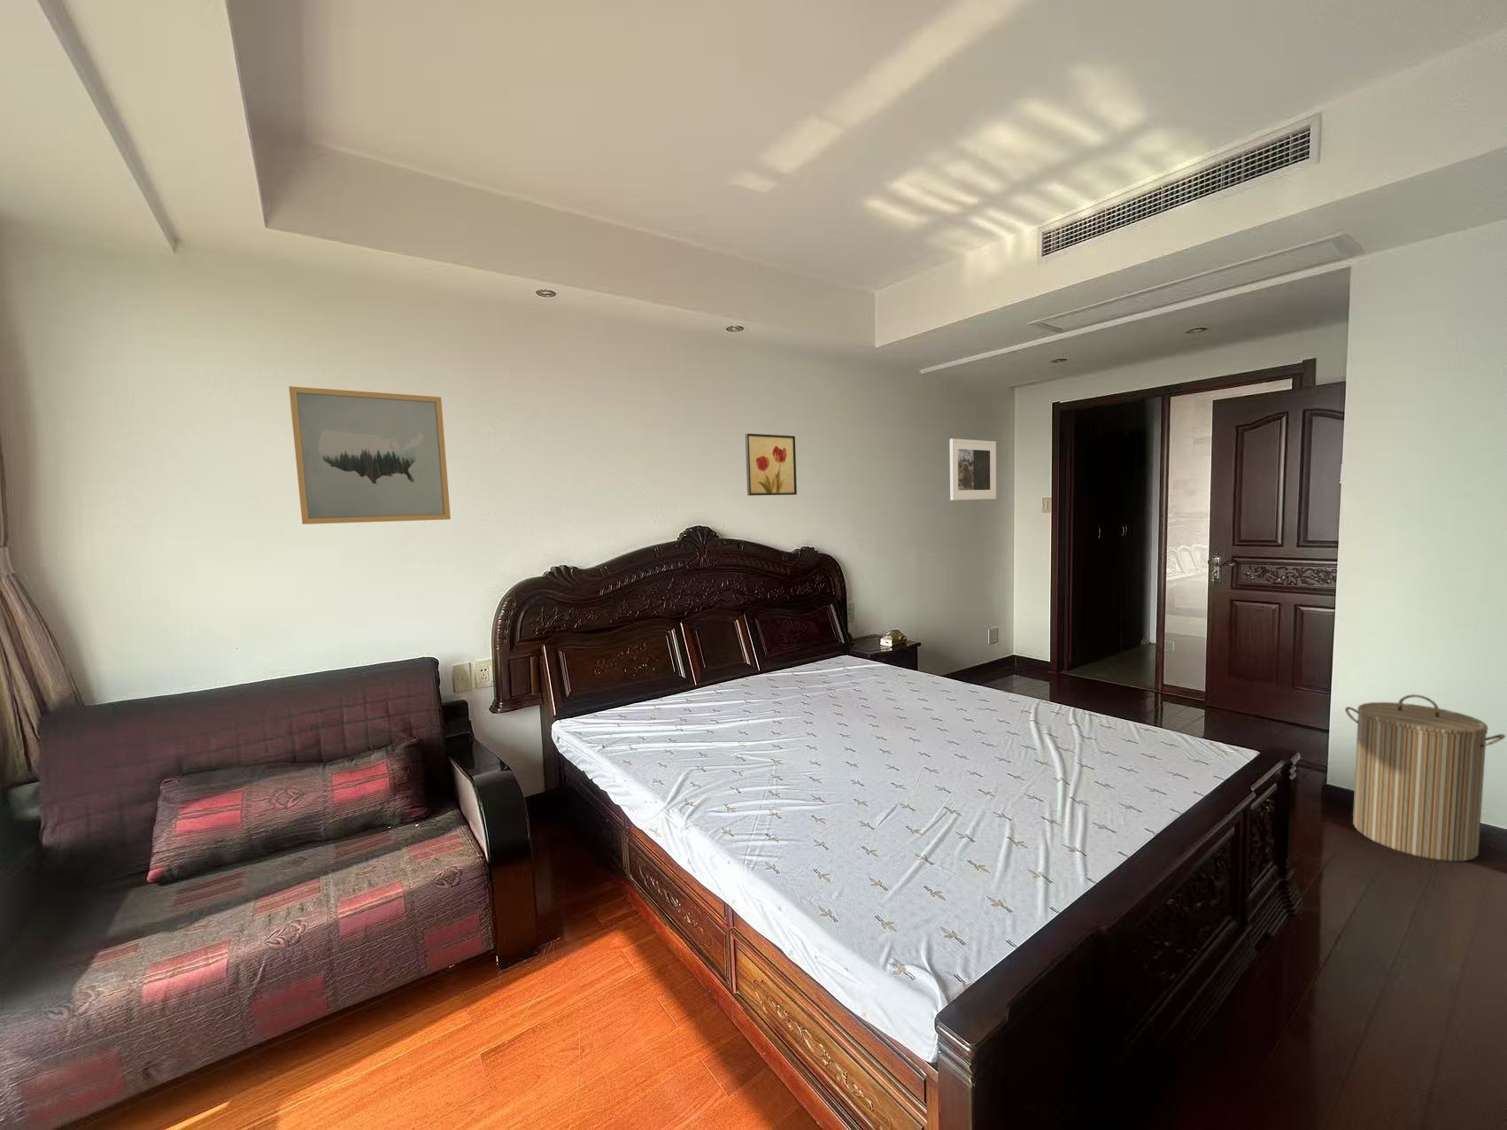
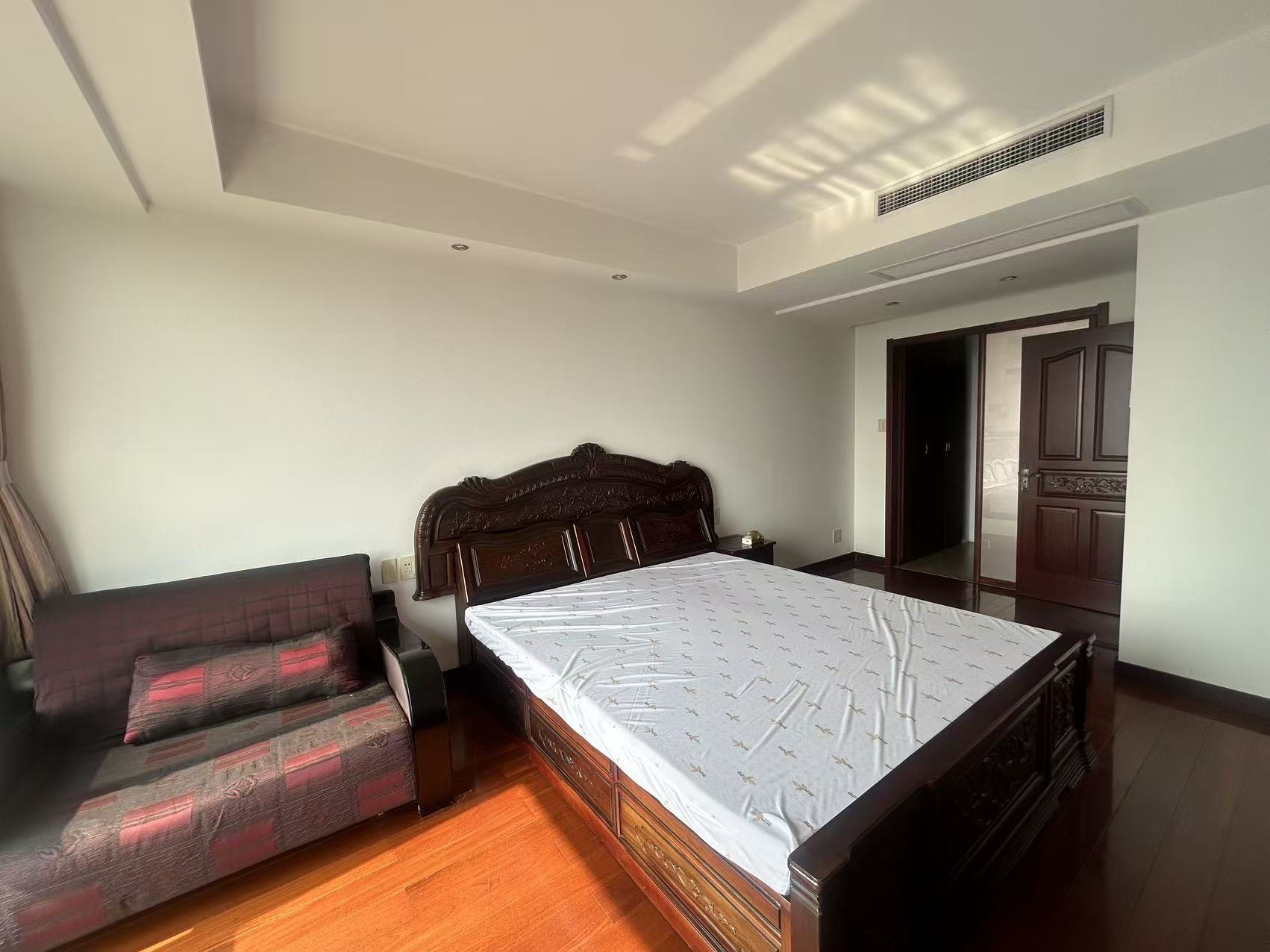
- wall art (375, 457)
- wall art (770, 465)
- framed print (973, 469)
- laundry hamper (1417, 767)
